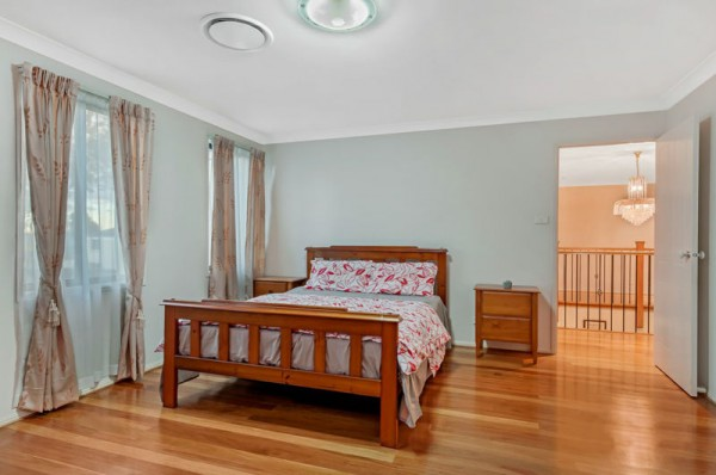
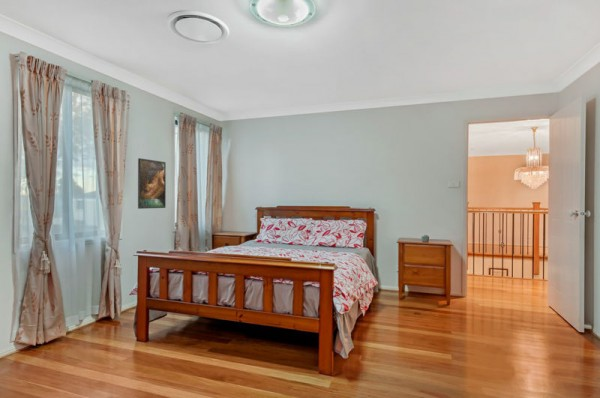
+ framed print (152, 184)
